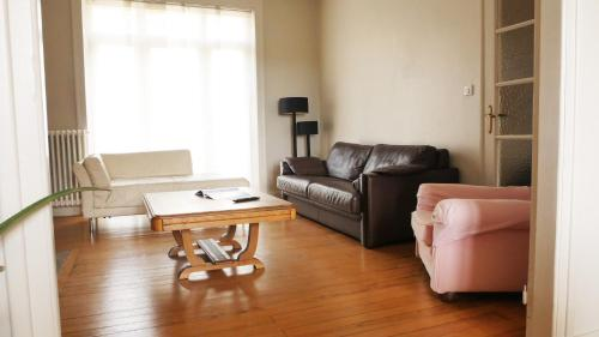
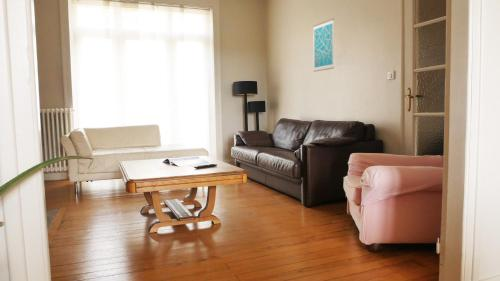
+ wall art (323, 46)
